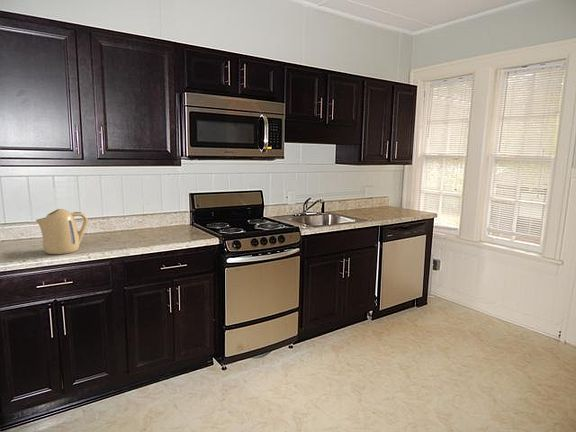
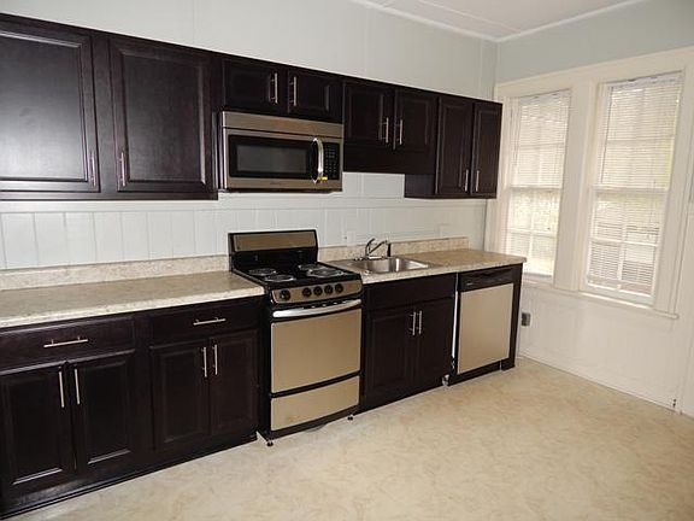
- kettle (63, 230)
